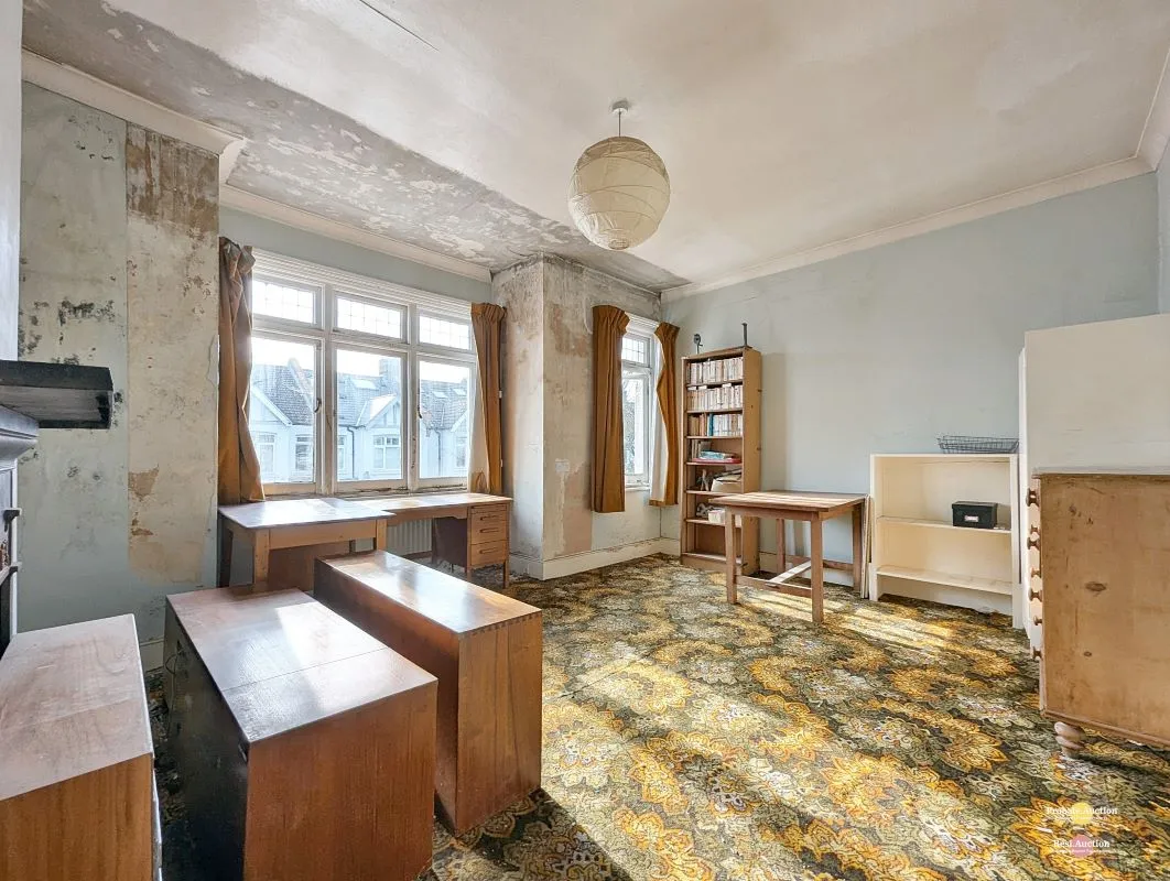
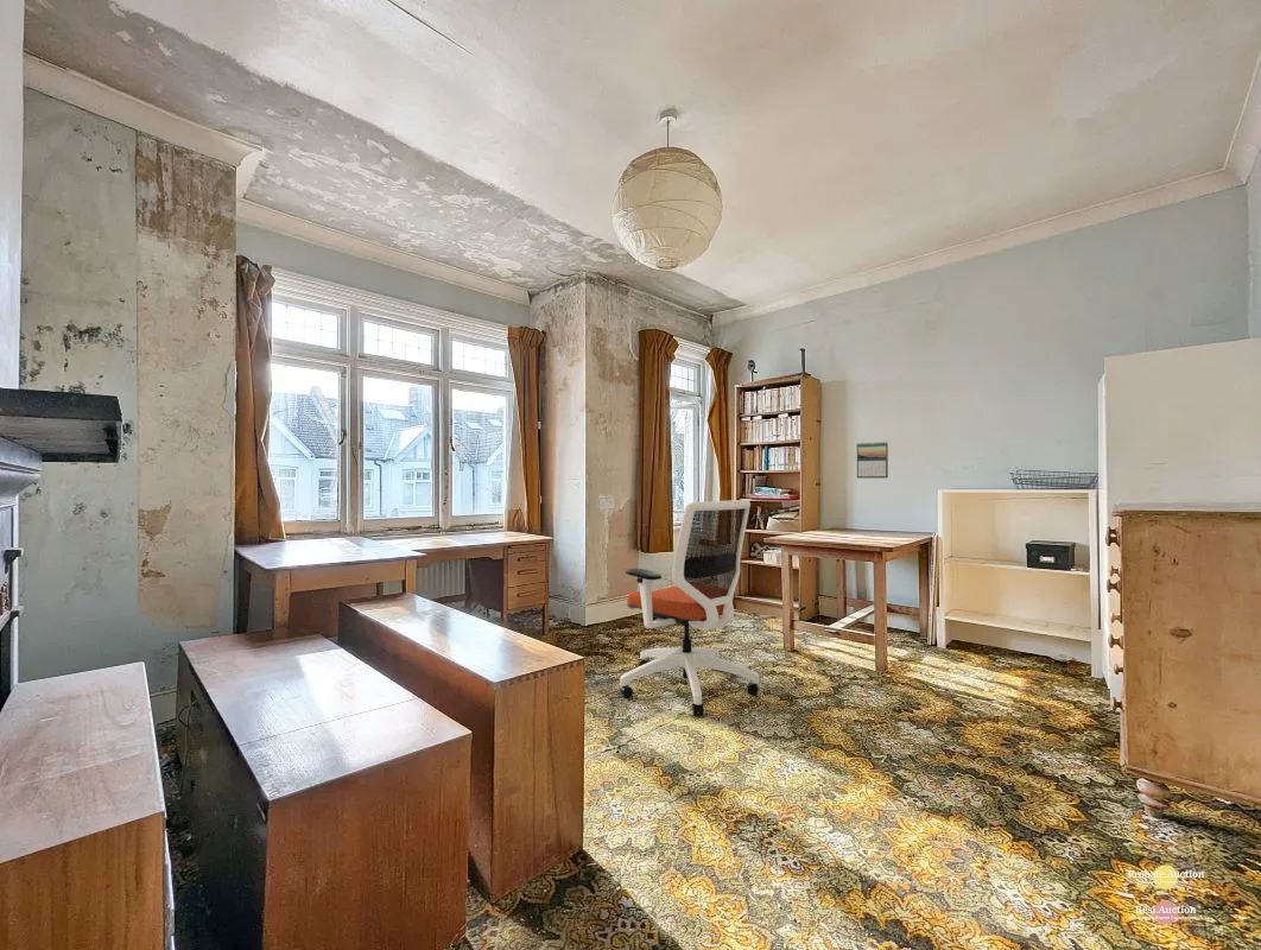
+ office chair (683, 591)
+ calendar (872, 460)
